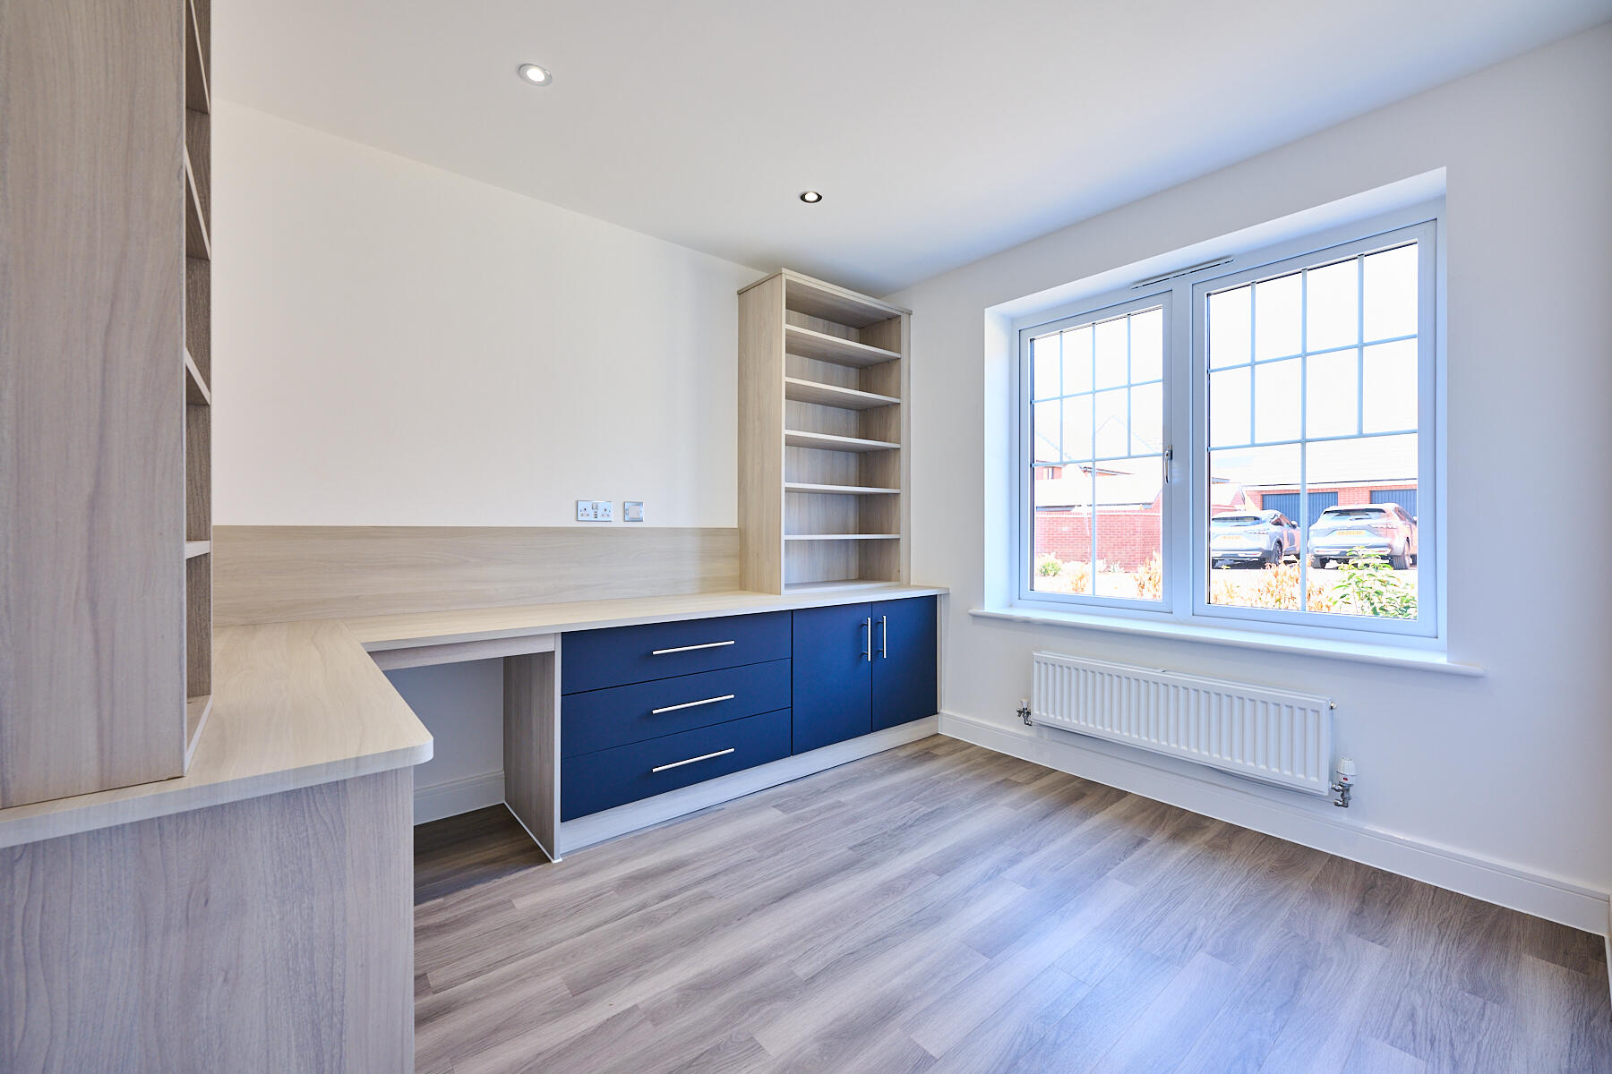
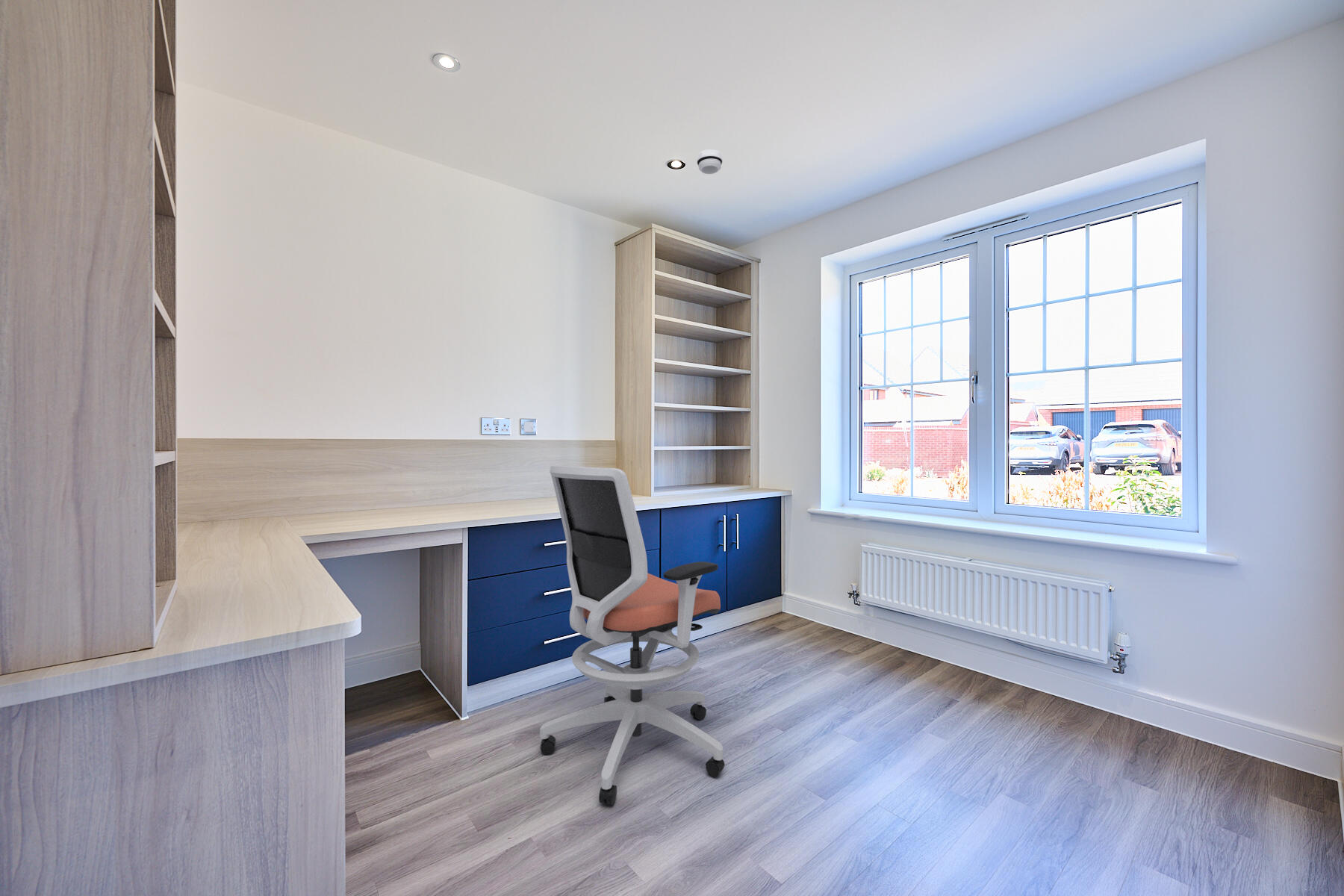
+ office chair (641, 604)
+ smoke detector (709, 162)
